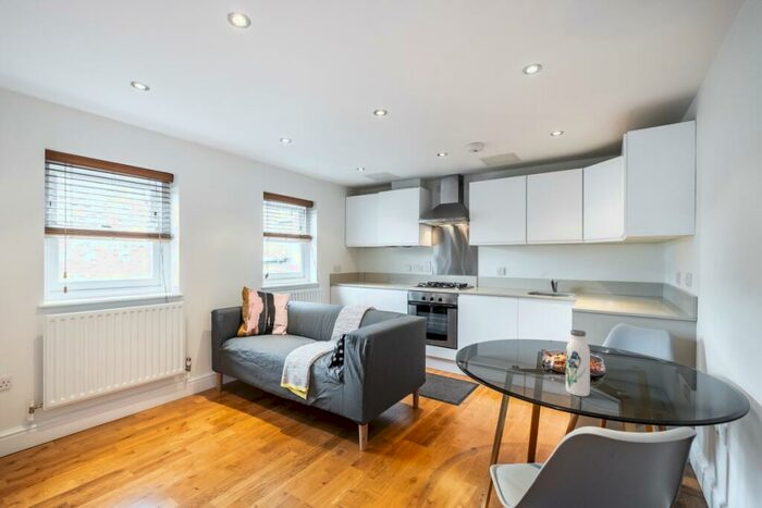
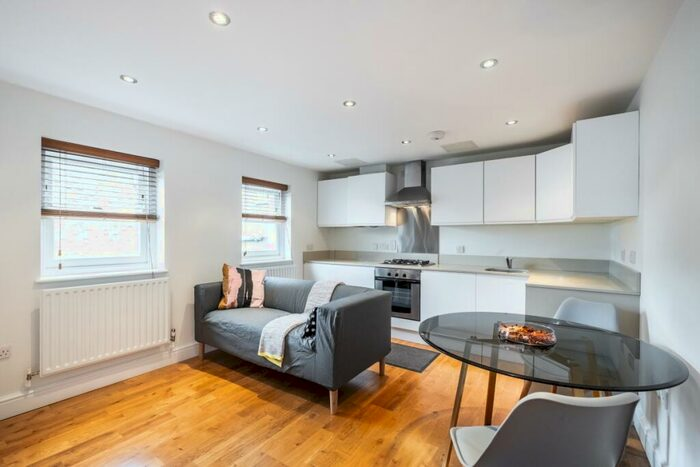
- water bottle (577, 361)
